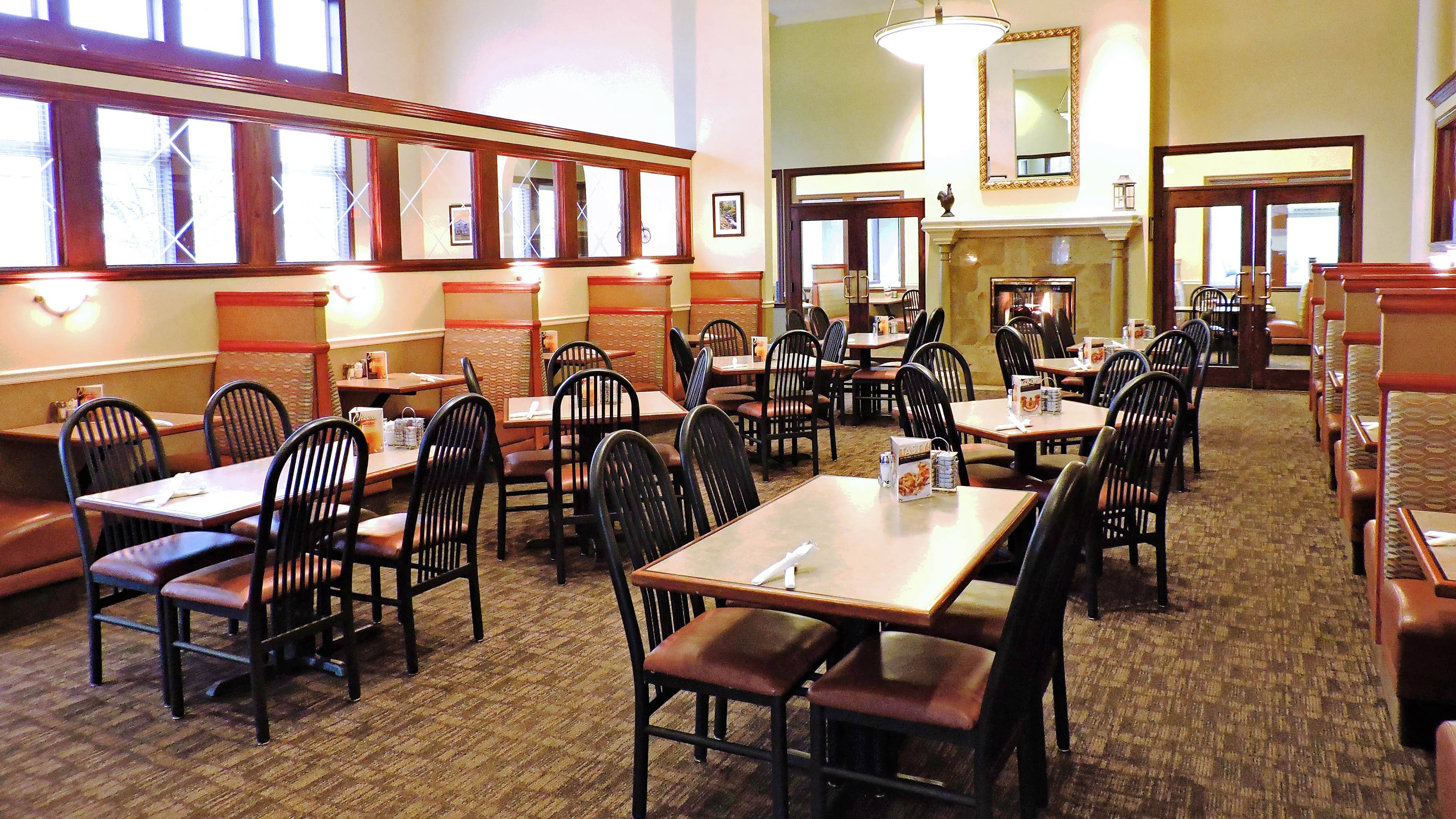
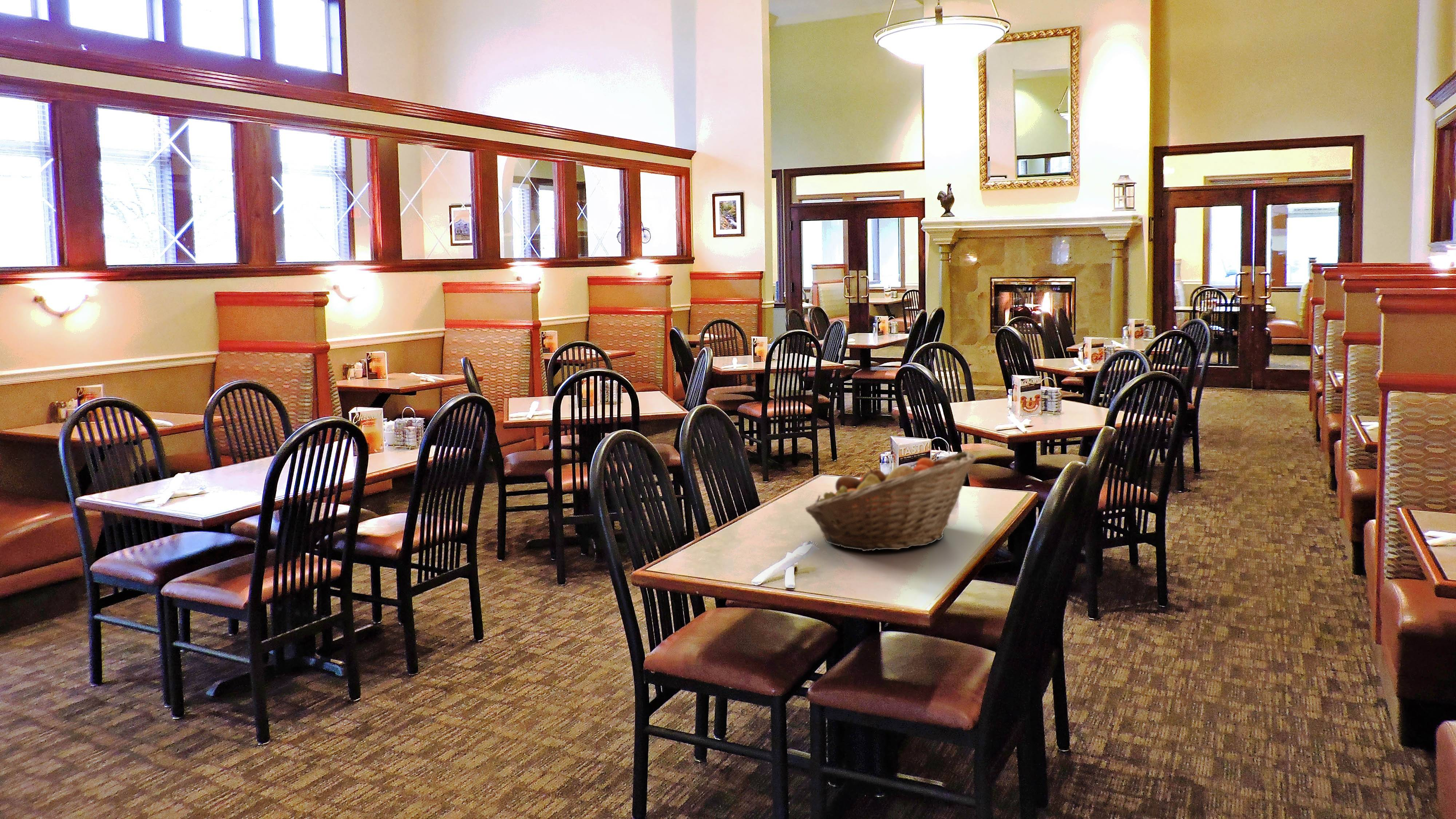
+ fruit basket (892, 496)
